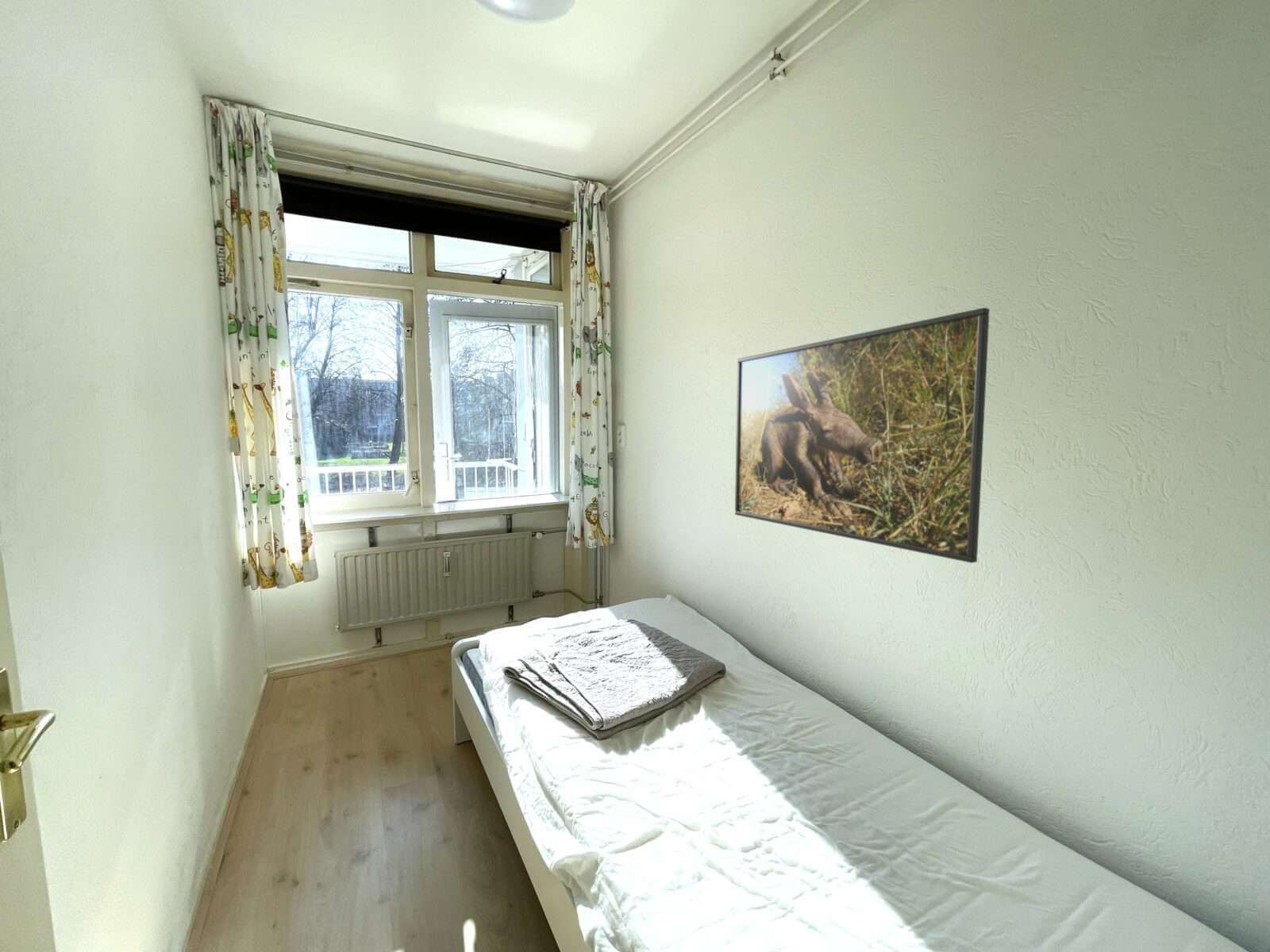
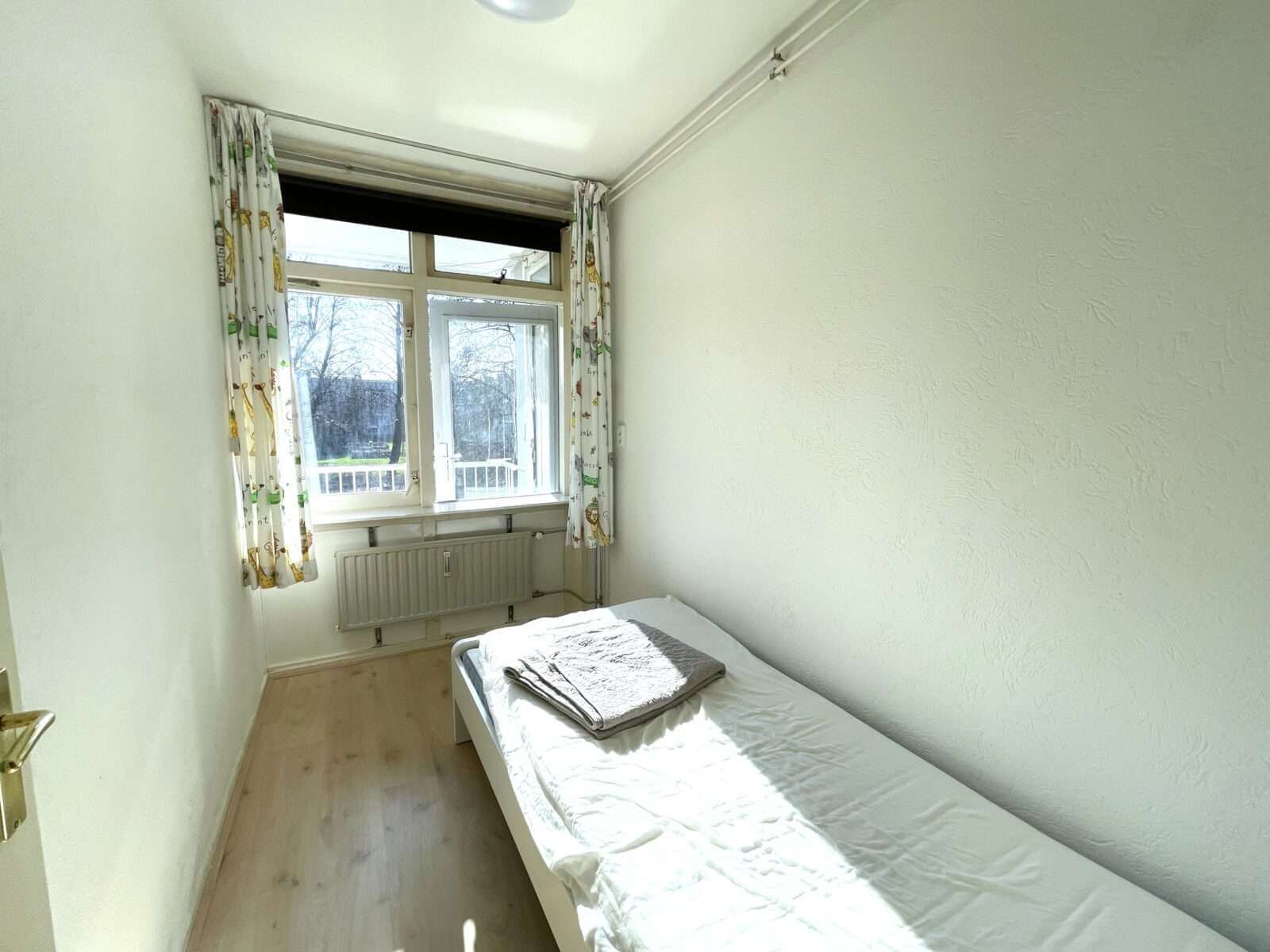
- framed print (829, 437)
